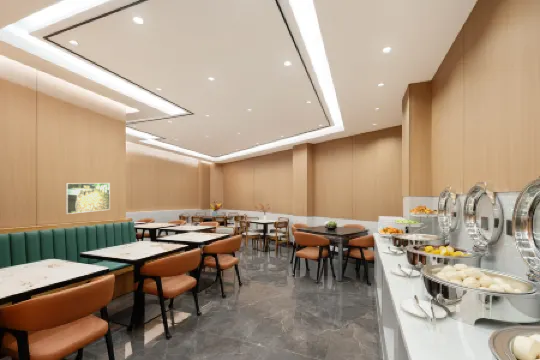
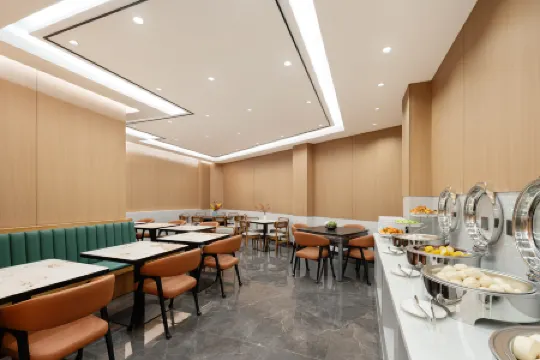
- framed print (89, 197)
